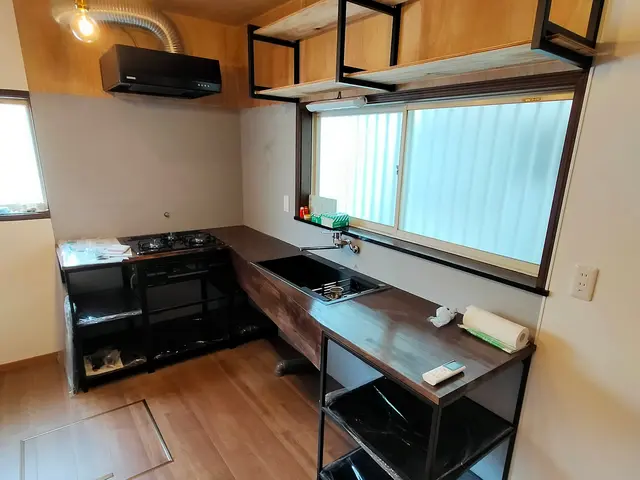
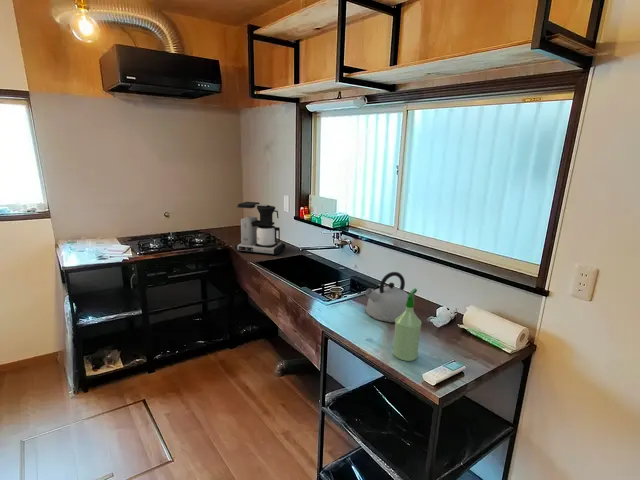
+ kettle (389, 292)
+ coffee maker (260, 227)
+ spray bottle (408, 324)
